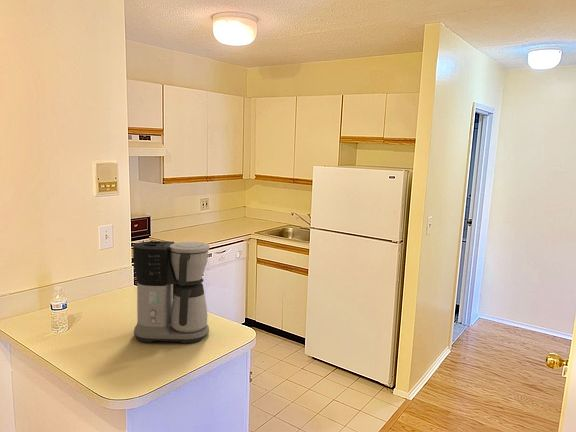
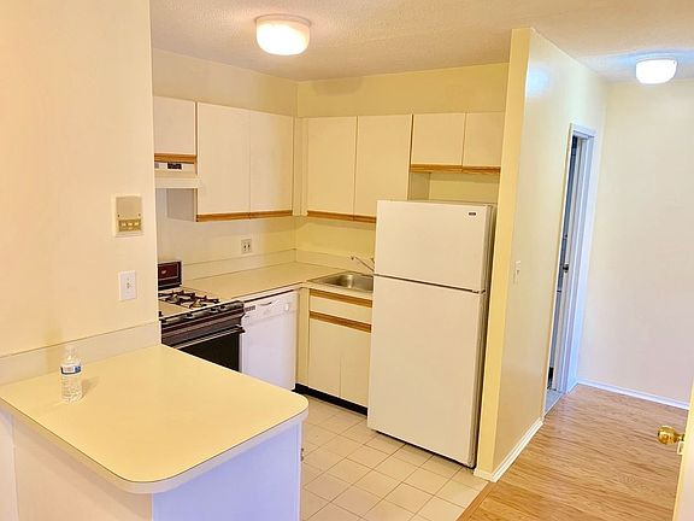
- coffee maker (170, 291)
